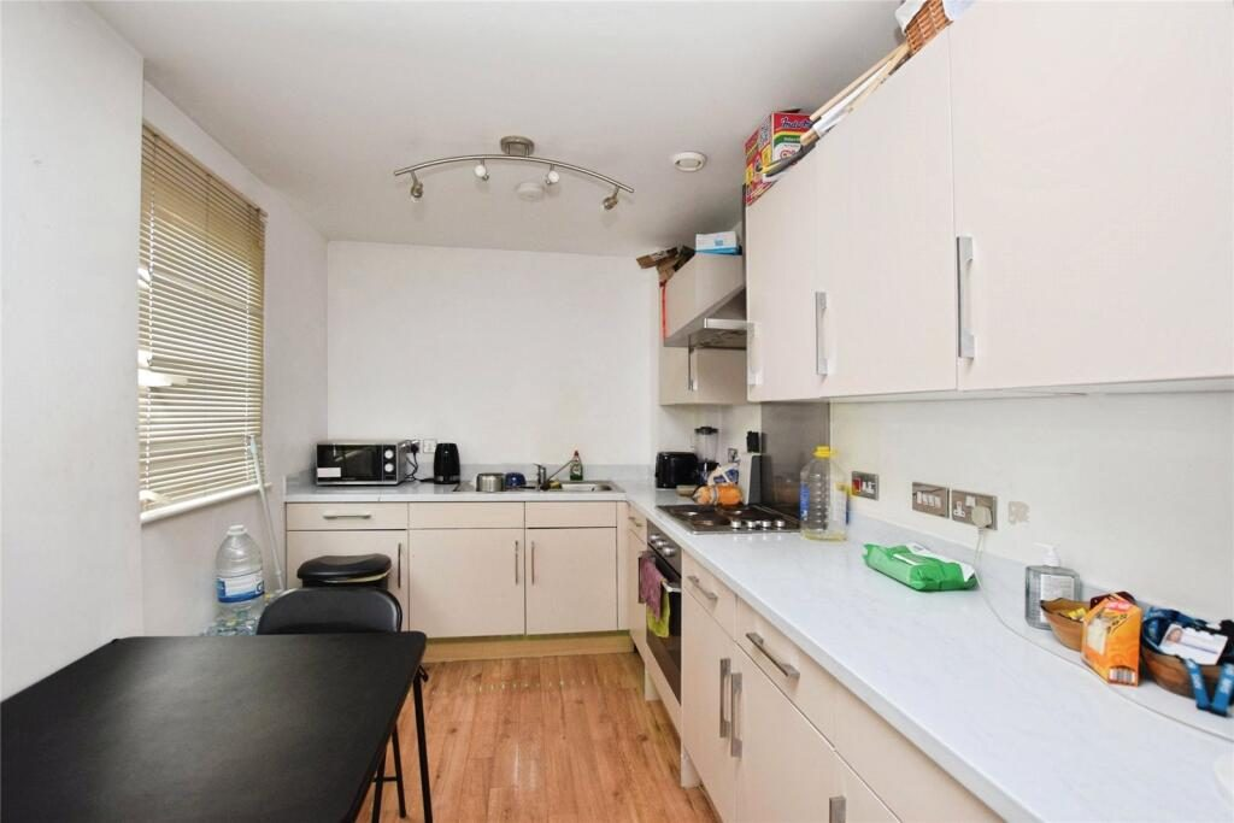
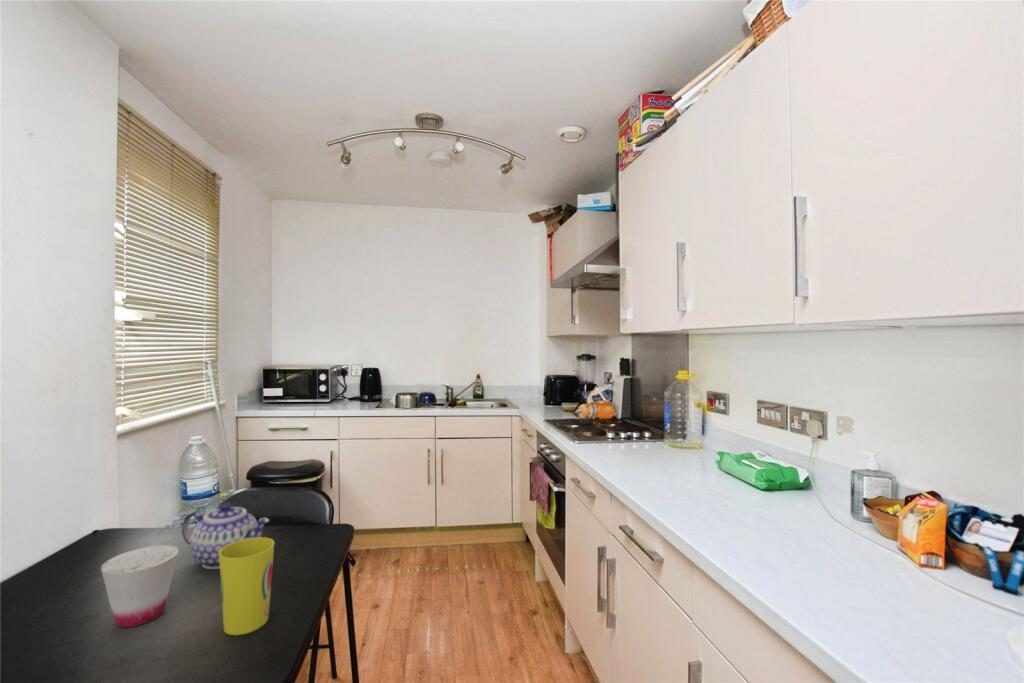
+ teapot (225, 531)
+ cup (246, 585)
+ cup (140, 587)
